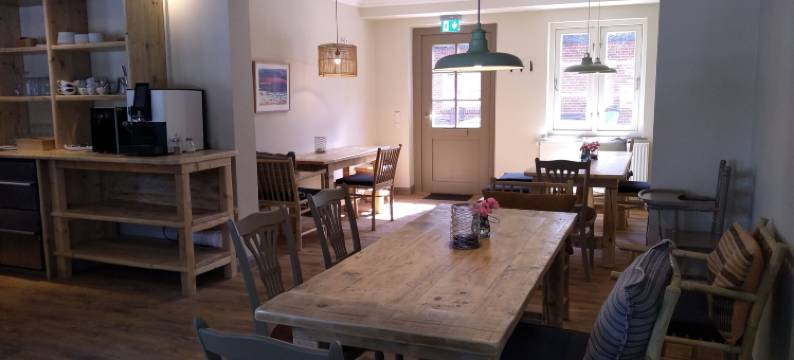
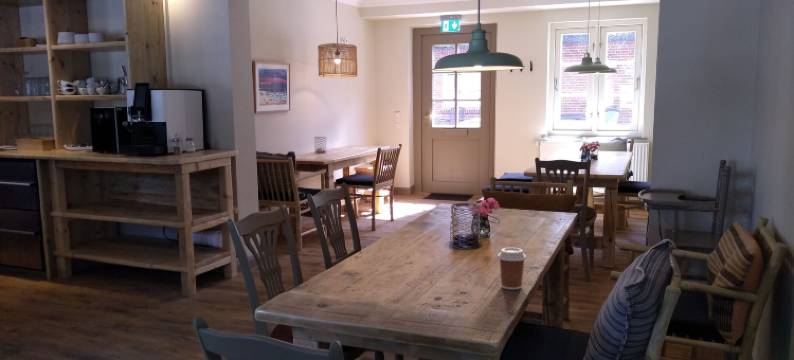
+ coffee cup (511, 268)
